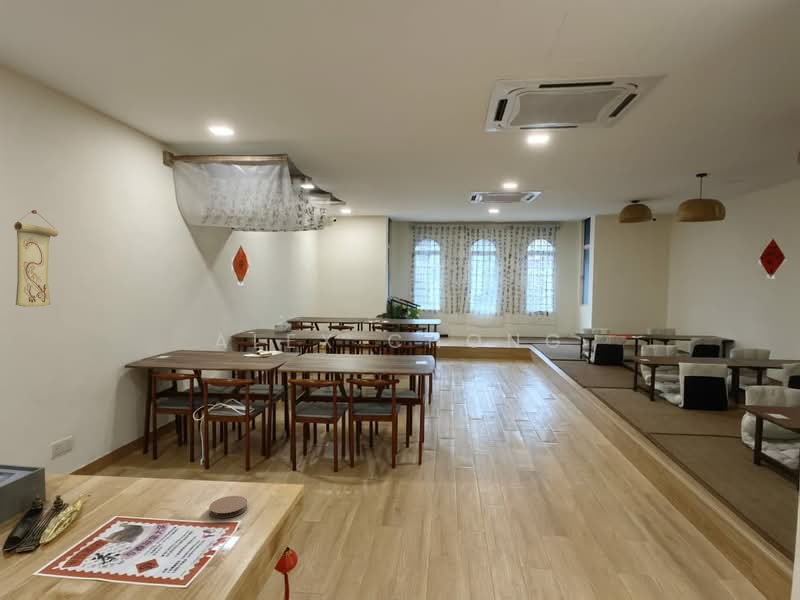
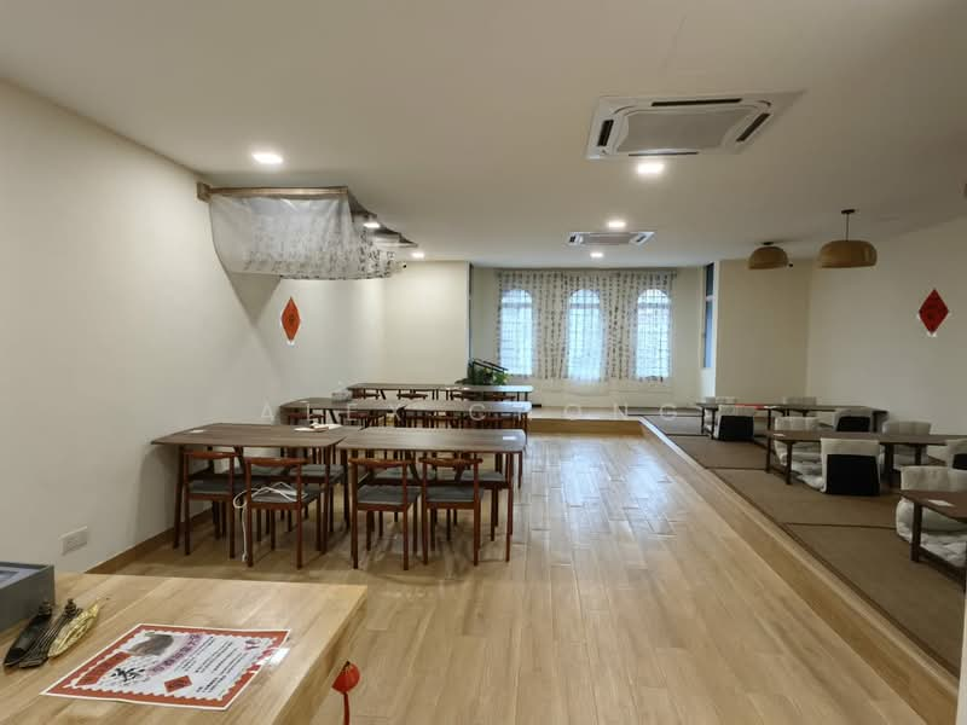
- coaster (228, 506)
- wall scroll (36, 258)
